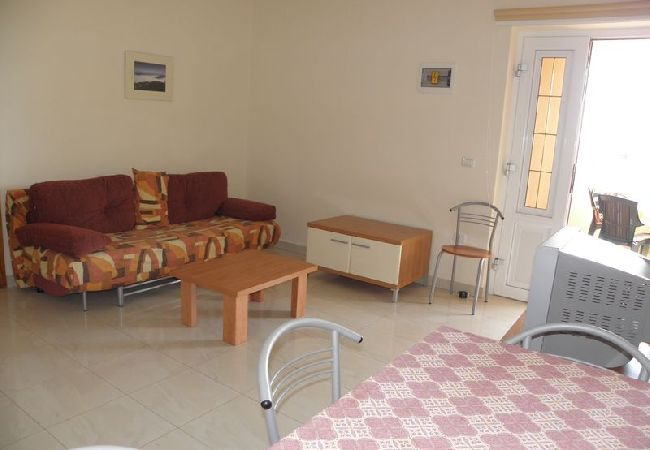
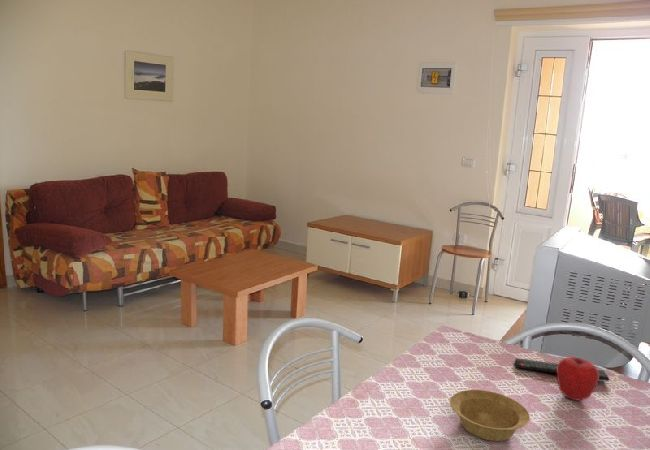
+ remote control (556, 370)
+ apple (576, 377)
+ bowl (487, 418)
